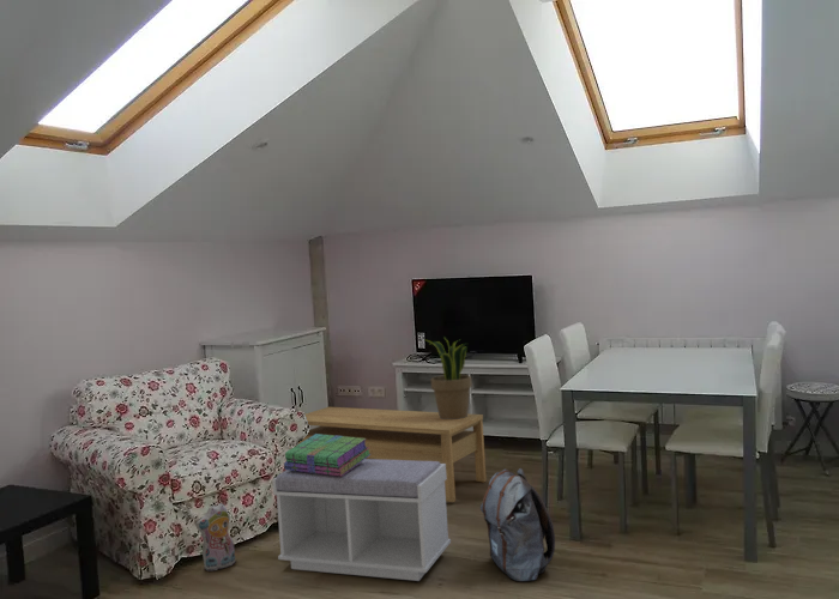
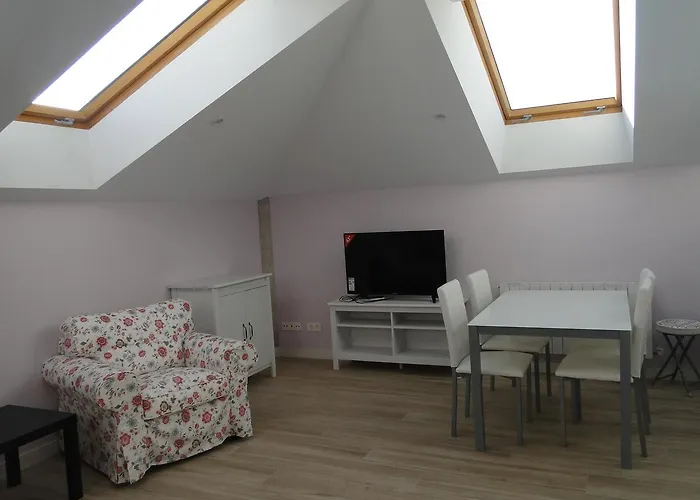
- backpack (517, 518)
- stack of books (327, 456)
- bench (362, 514)
- coffee table (384, 449)
- potted plant (447, 376)
- plush toy (217, 536)
